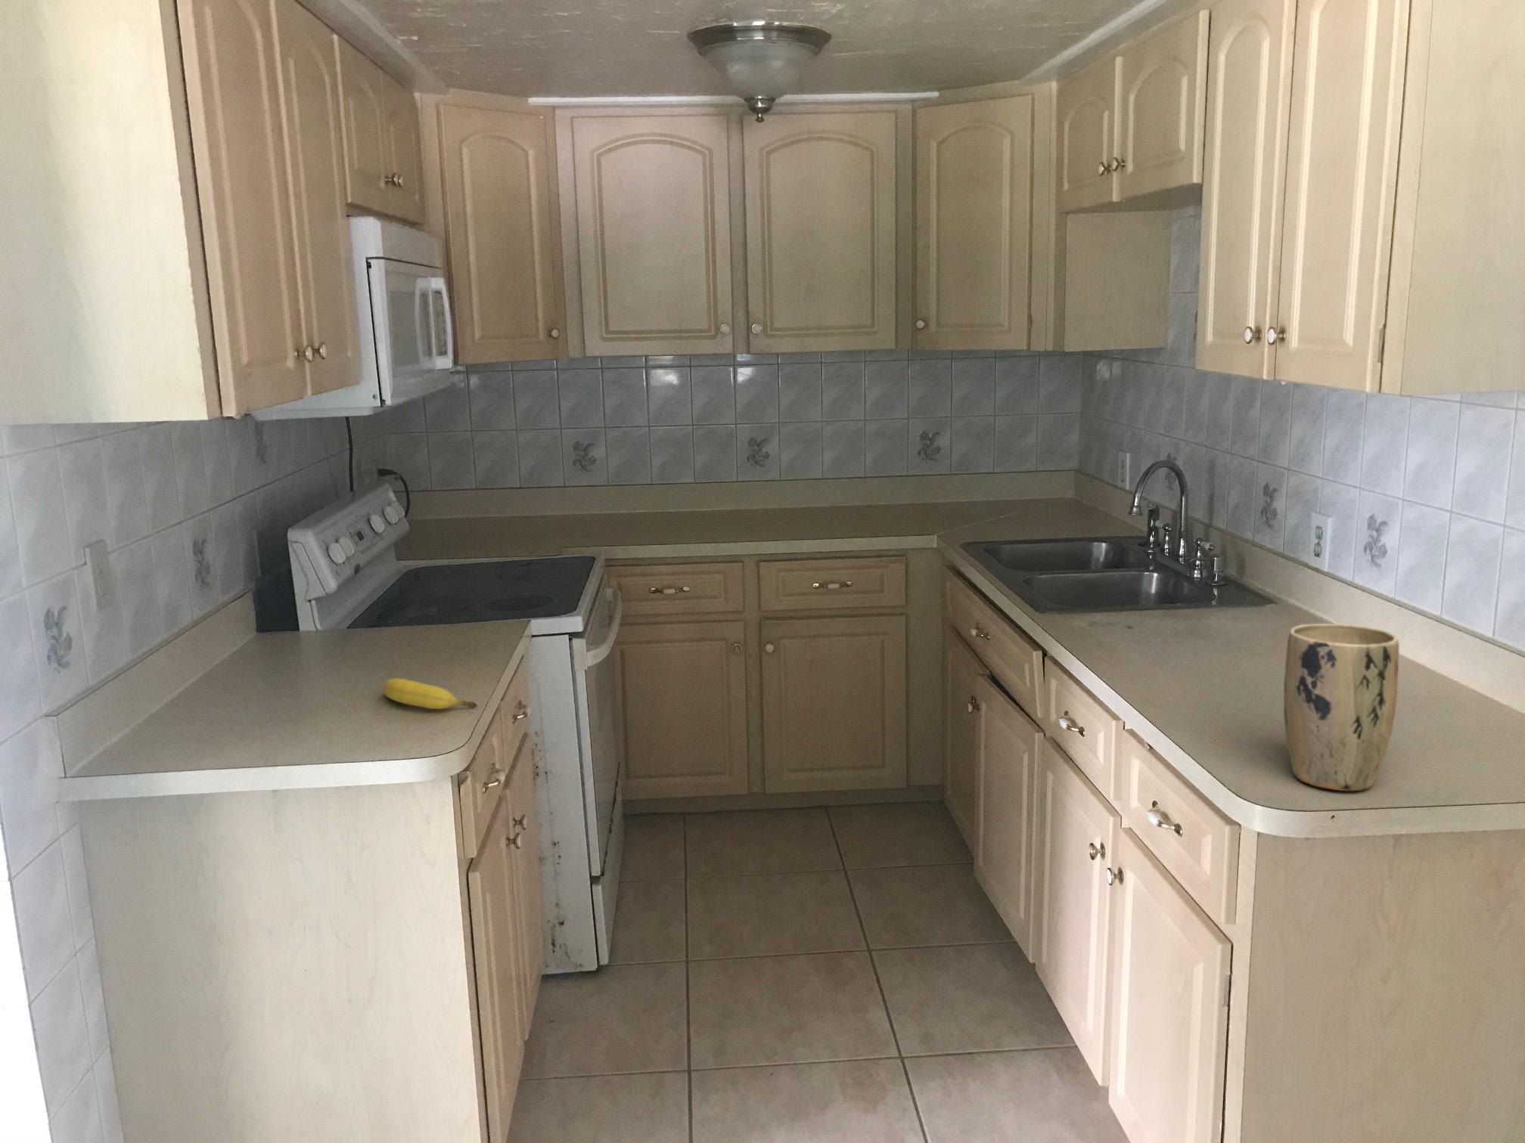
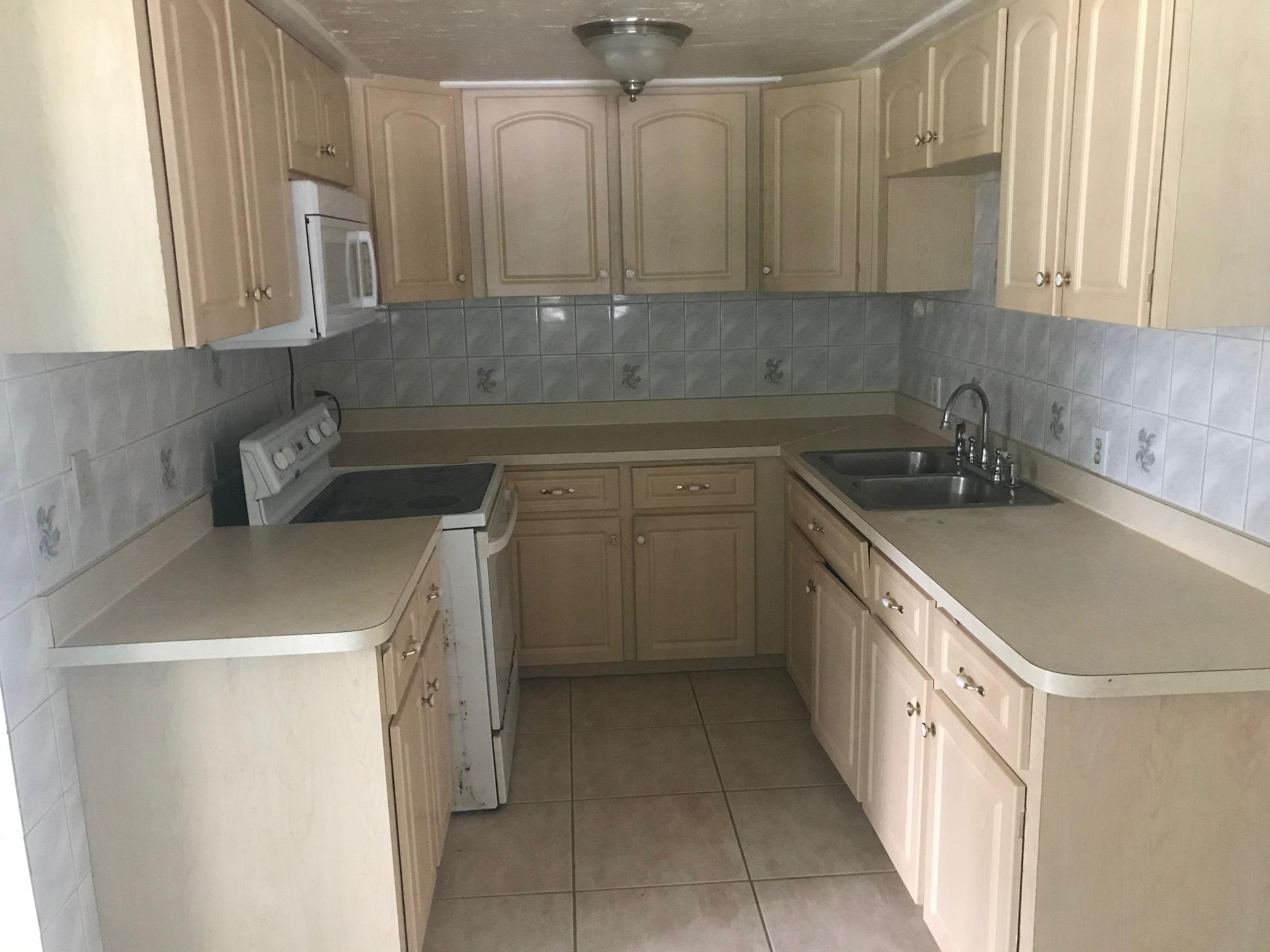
- plant pot (1338, 707)
- fruit (417, 690)
